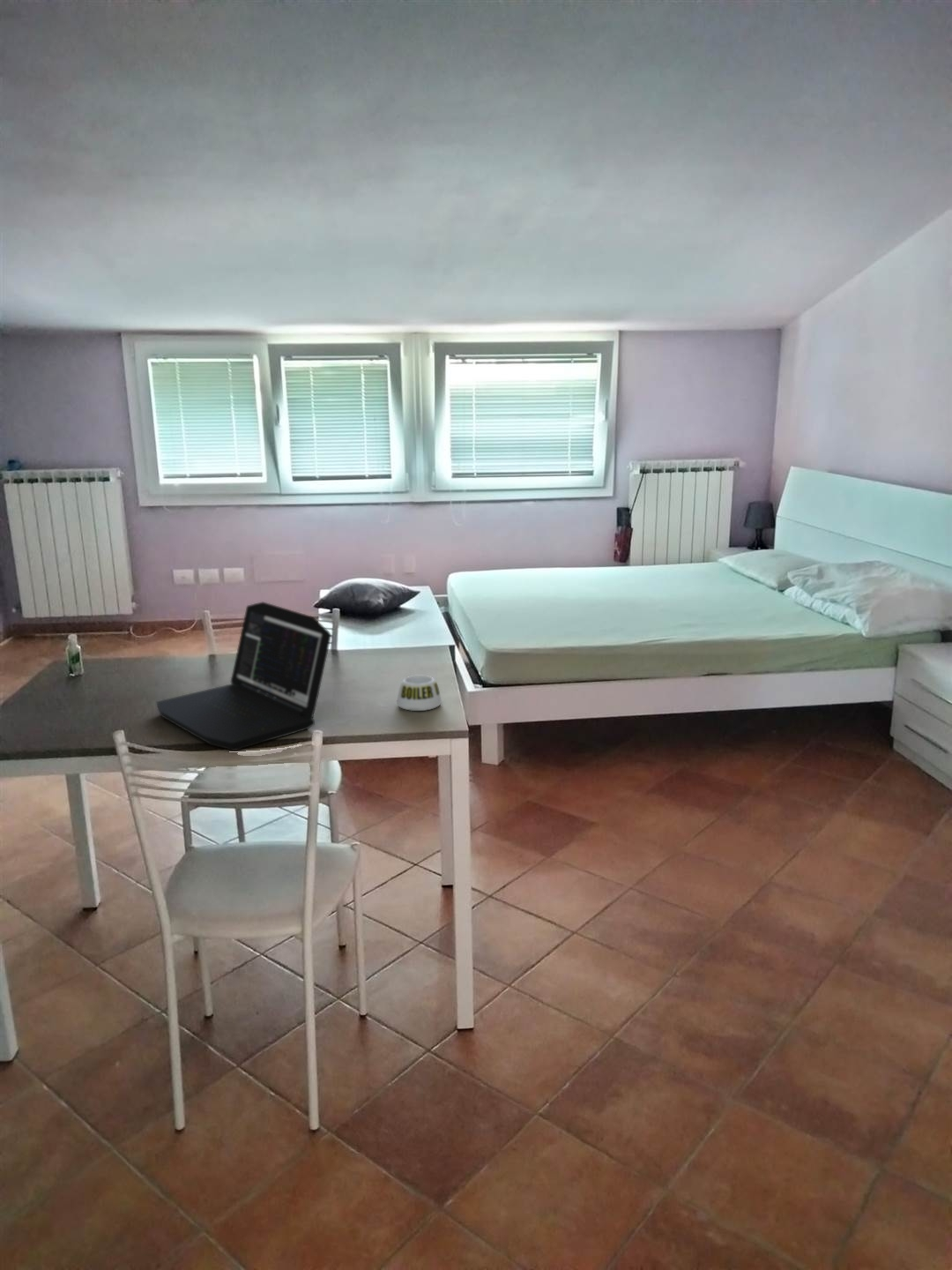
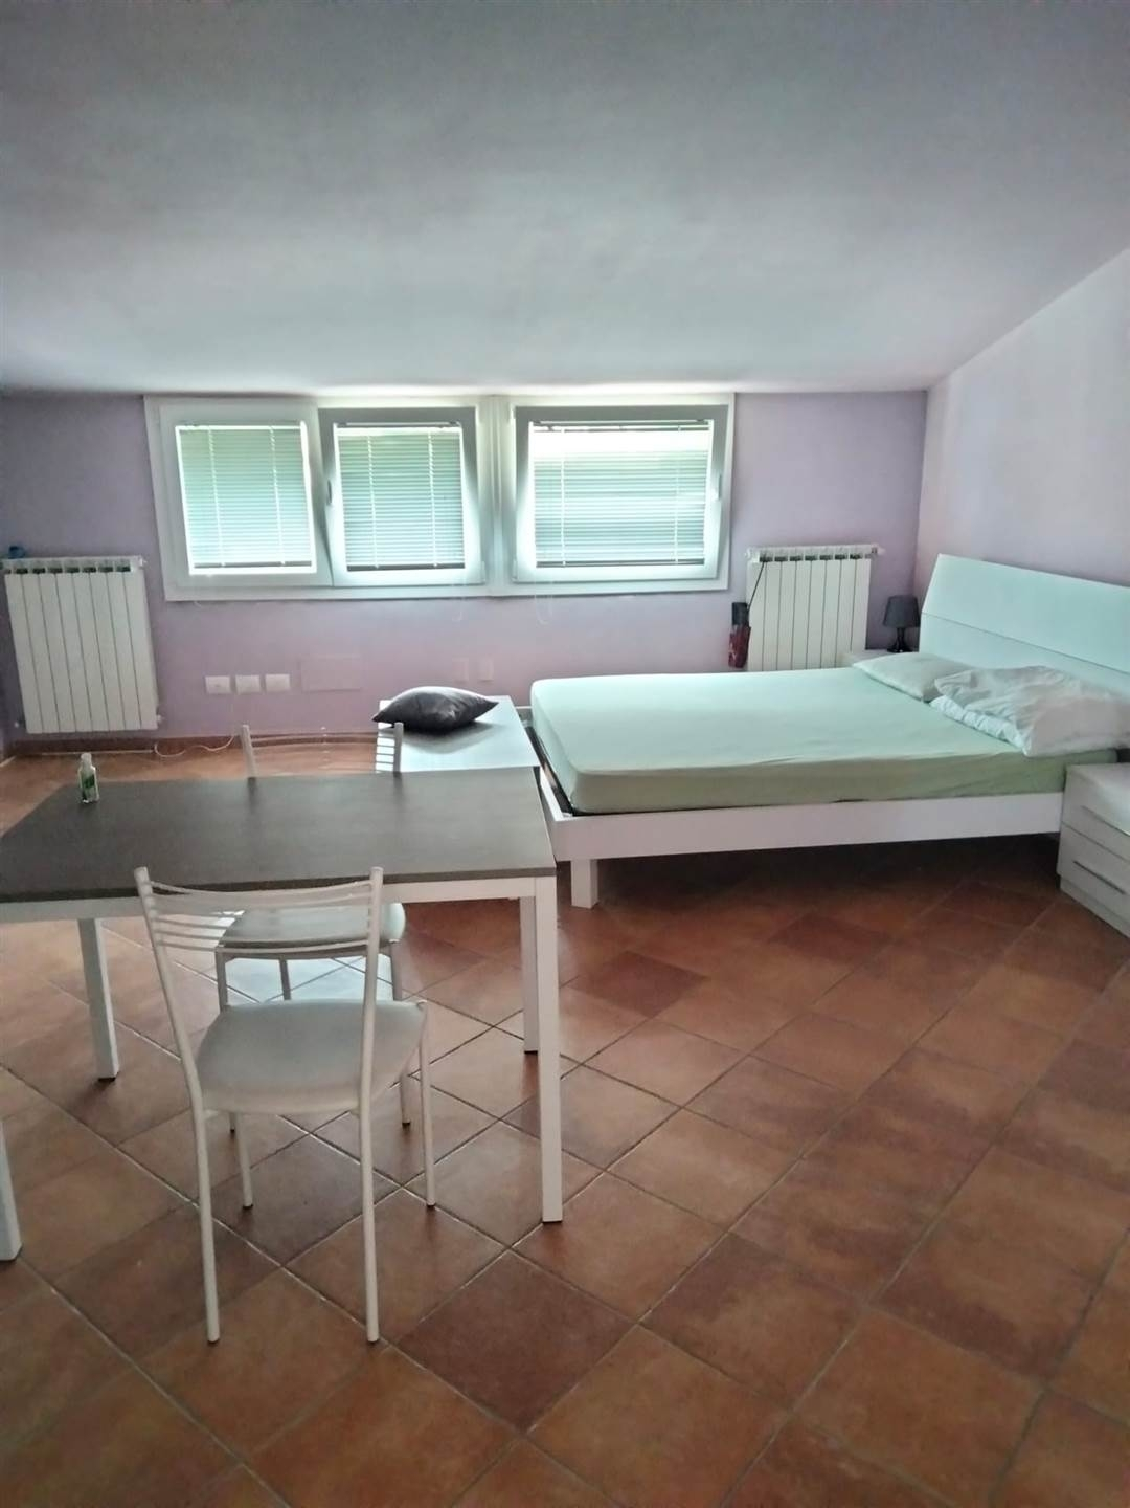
- laptop (237, 669)
- mug (419, 691)
